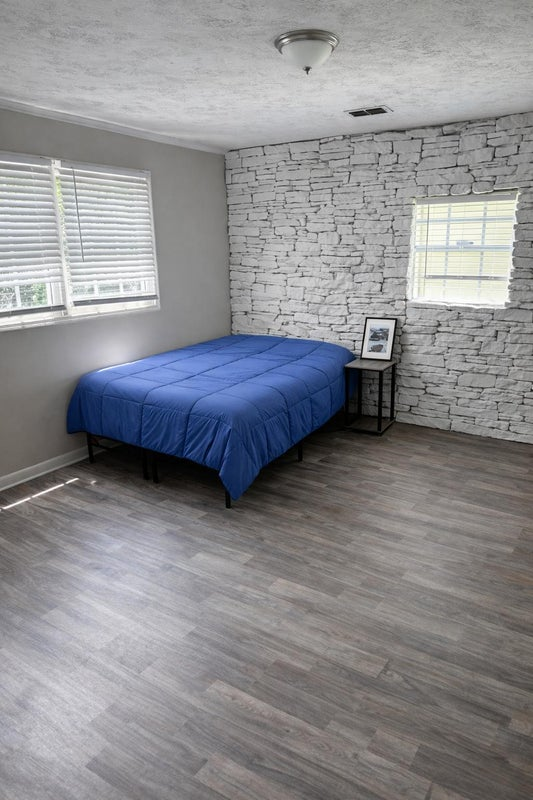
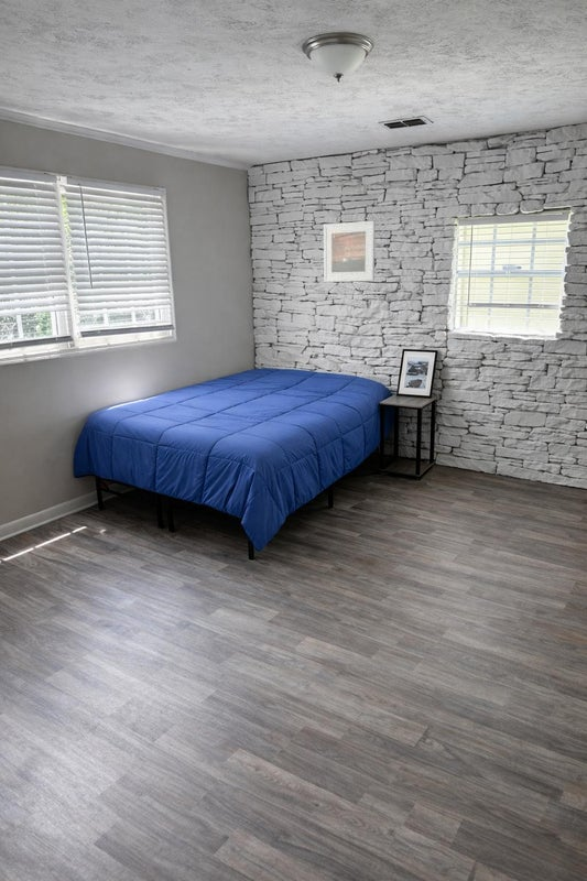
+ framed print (348, 252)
